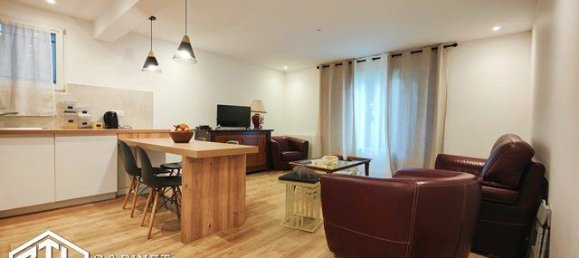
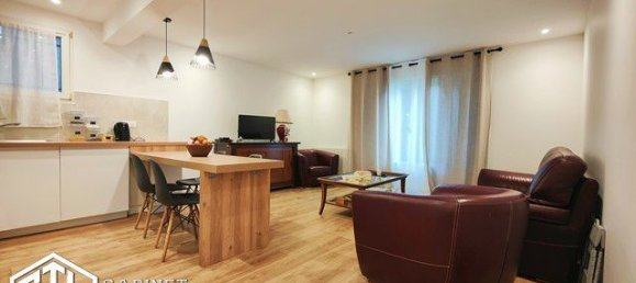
- side table (302, 194)
